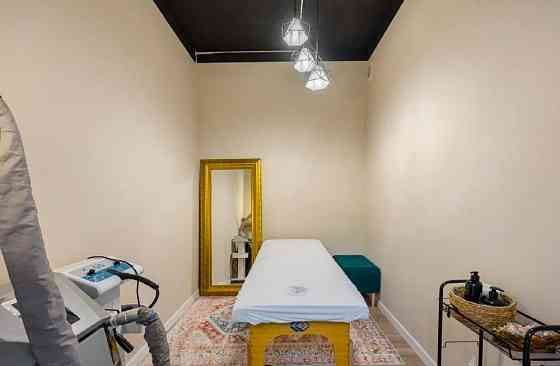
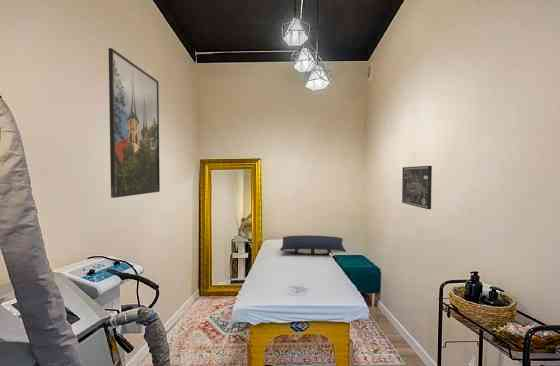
+ wall art (415, 186)
+ pillow (312, 244)
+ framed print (138, 131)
